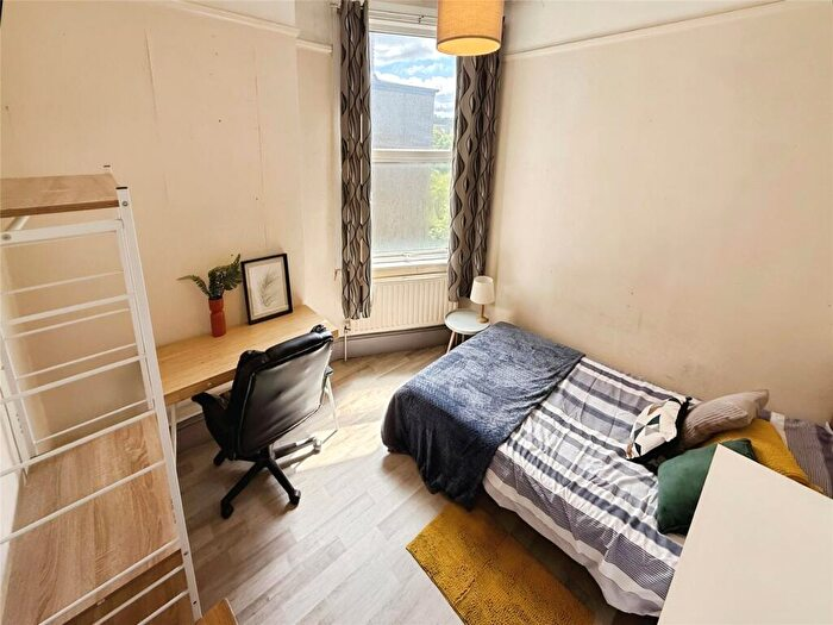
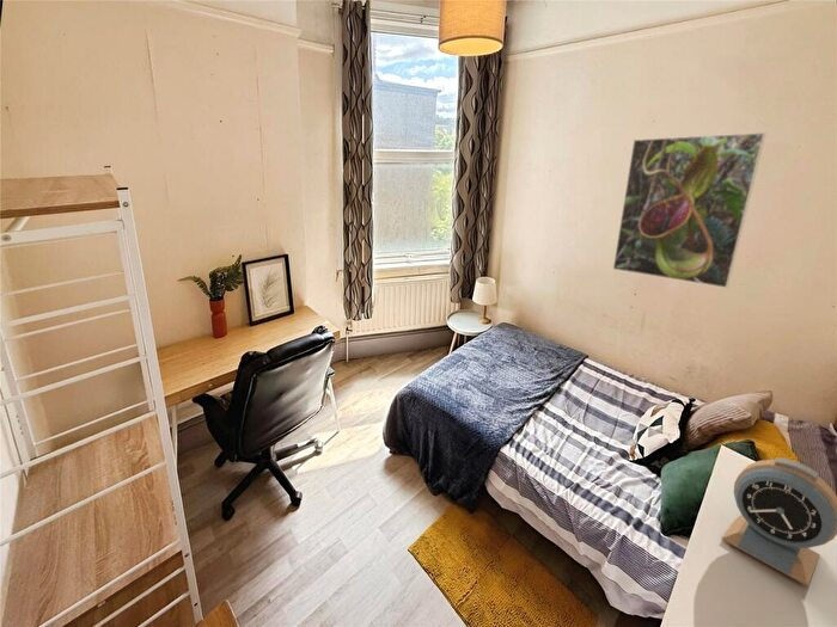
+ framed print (678, 210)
+ alarm clock (782, 506)
